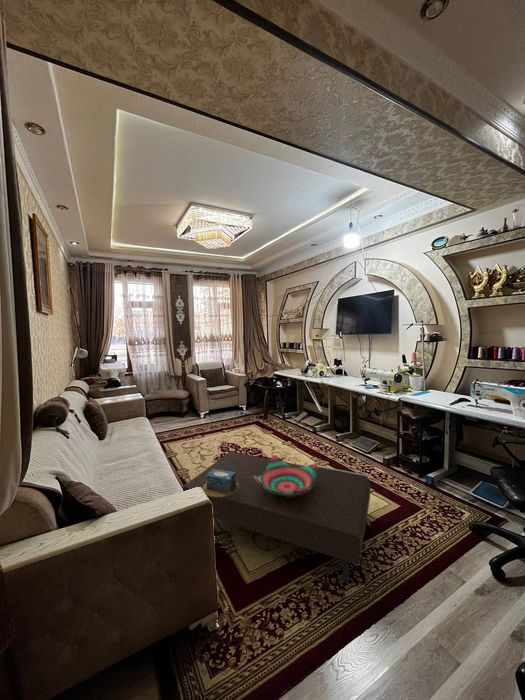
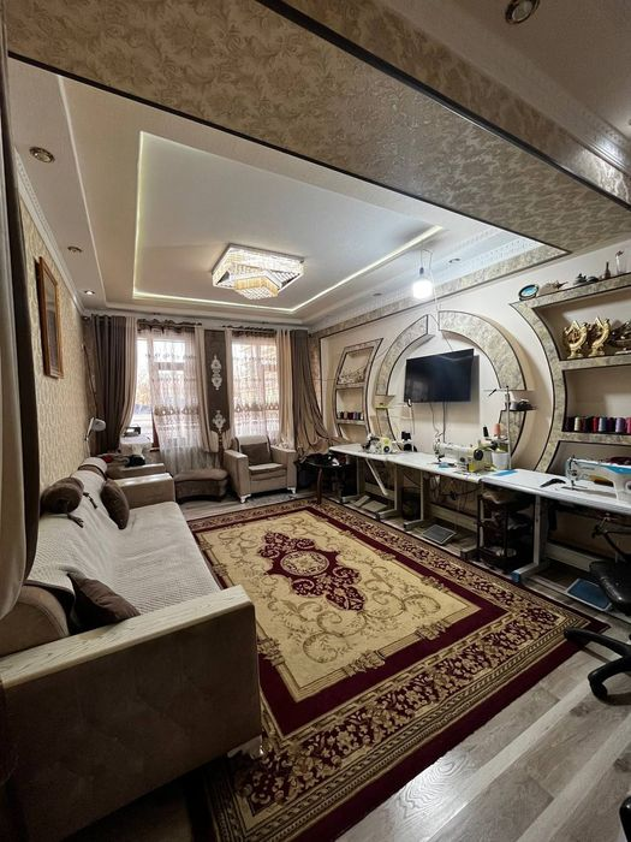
- tissue box (220, 479)
- decorative bowl (286, 478)
- coffee table (280, 498)
